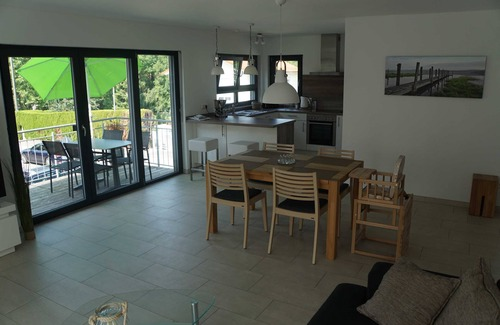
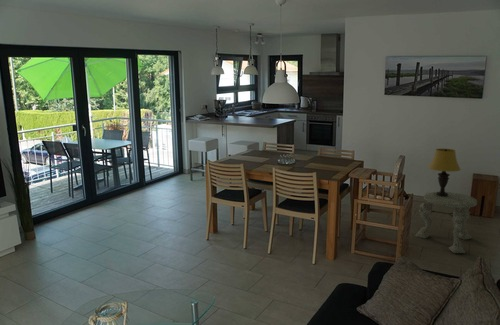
+ table lamp (443, 172)
+ side table (450, 215)
